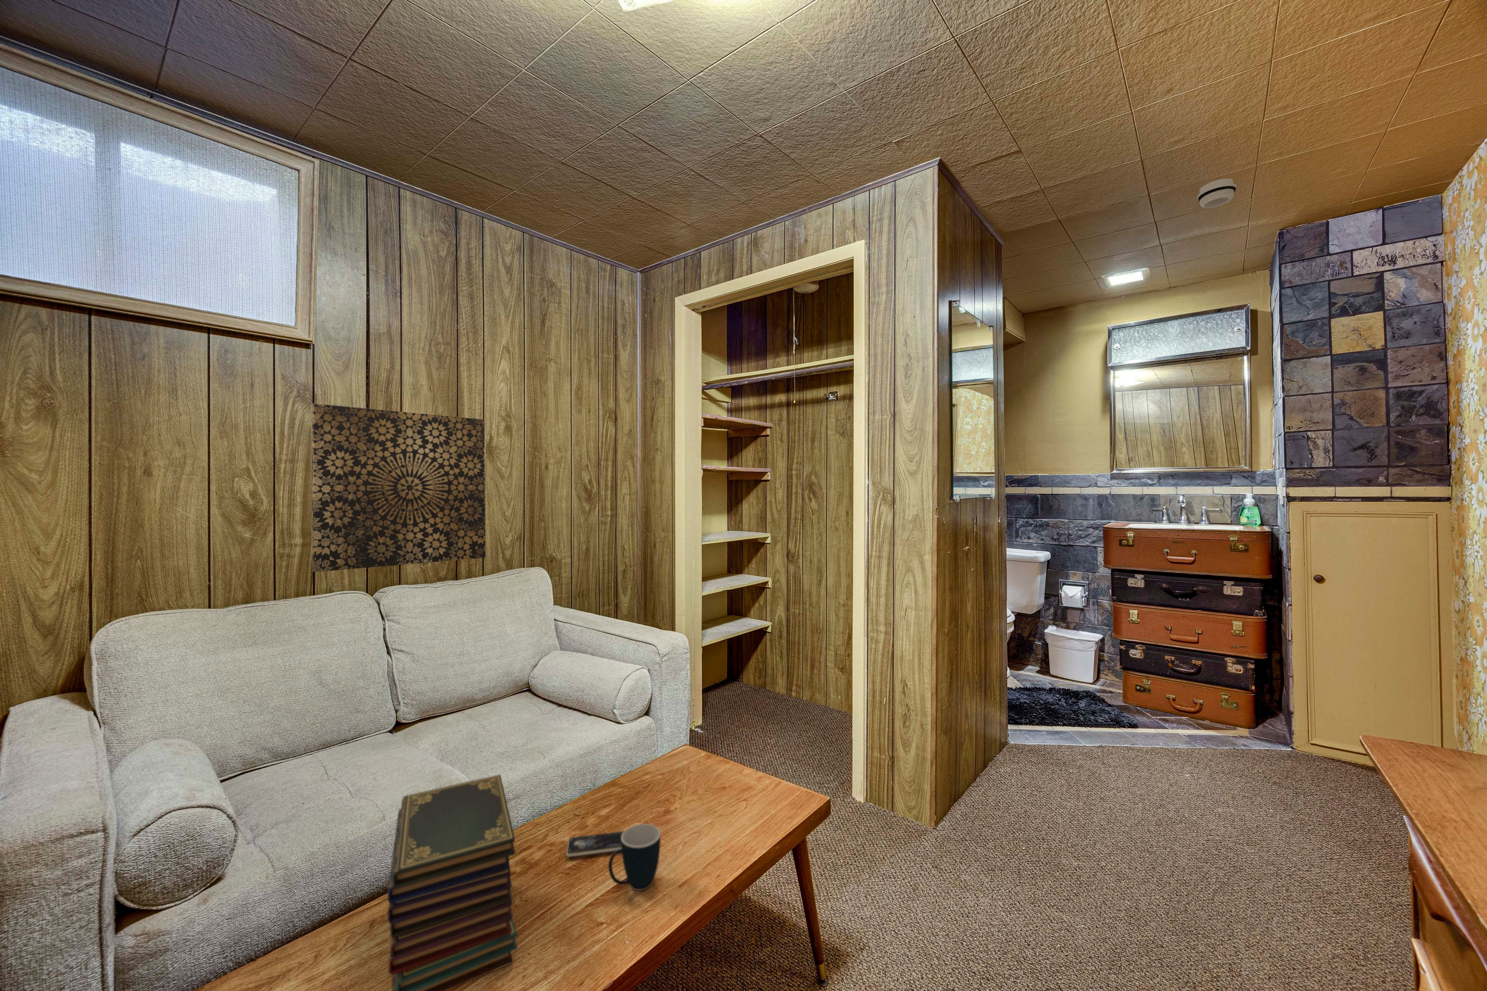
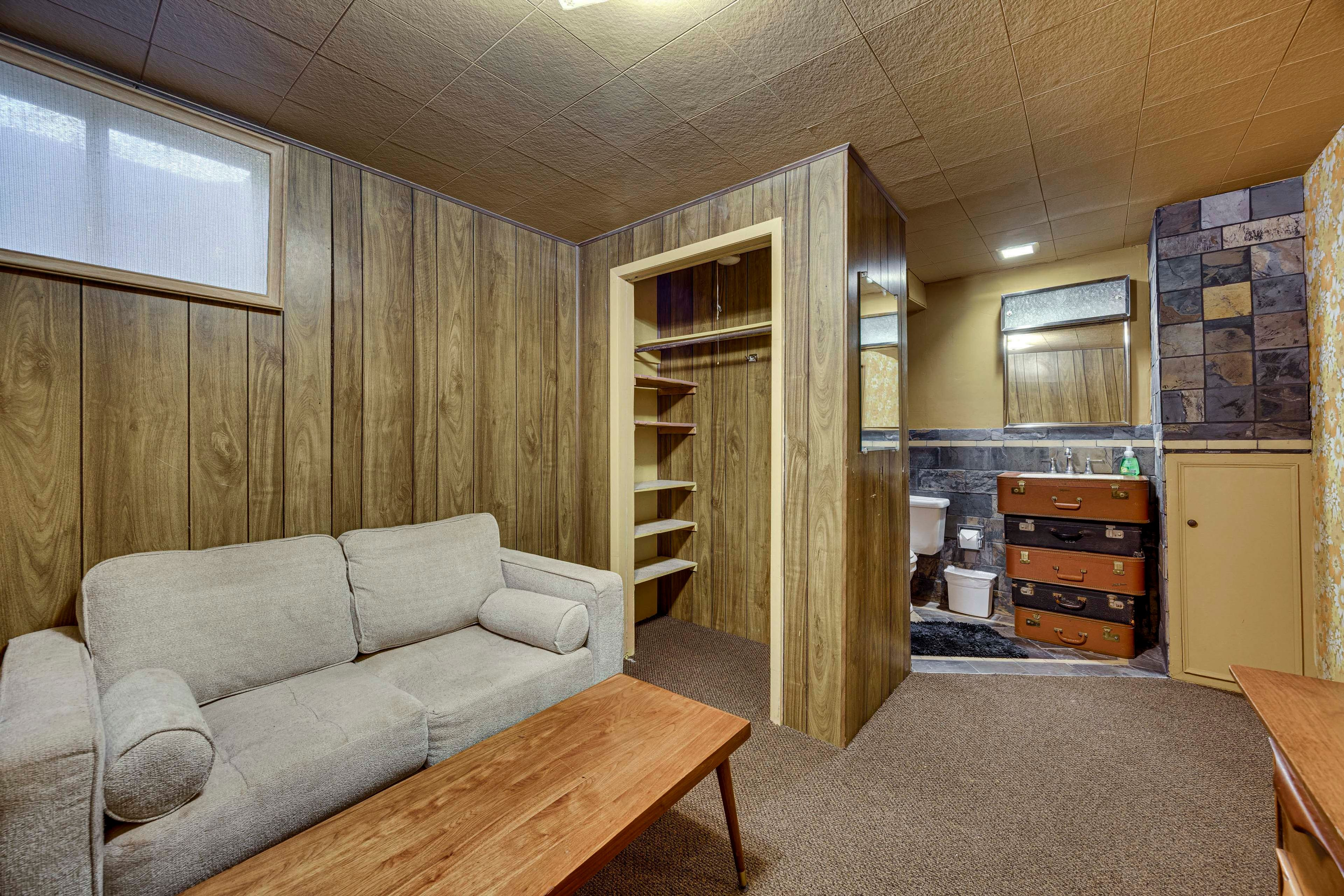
- smoke detector (1216, 194)
- mug (634, 862)
- wall art (406, 488)
- book stack (454, 876)
- smartphone (602, 843)
